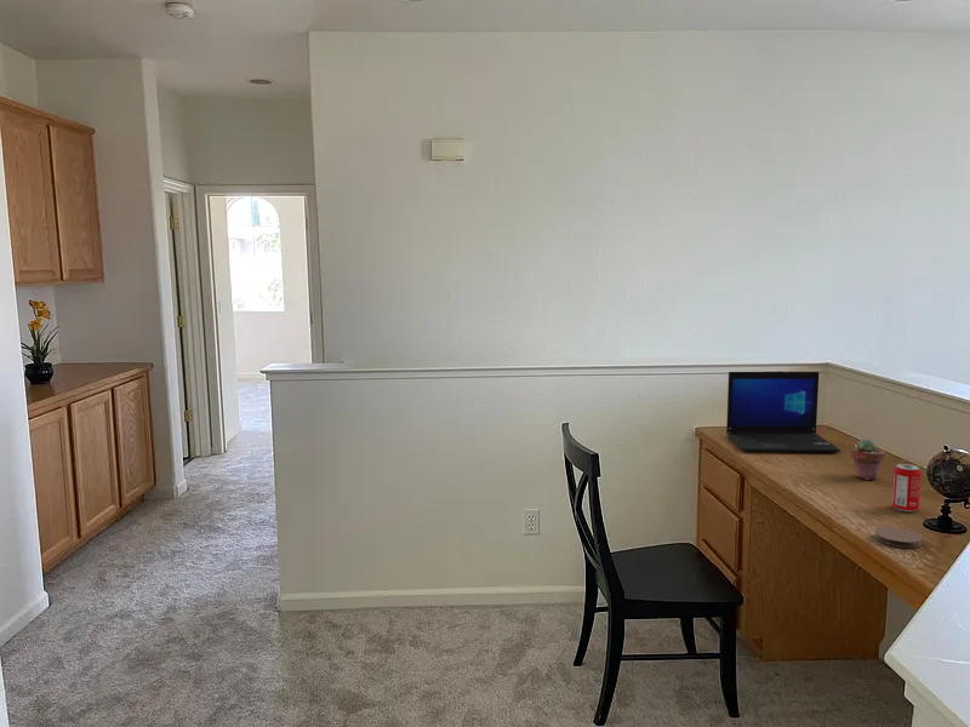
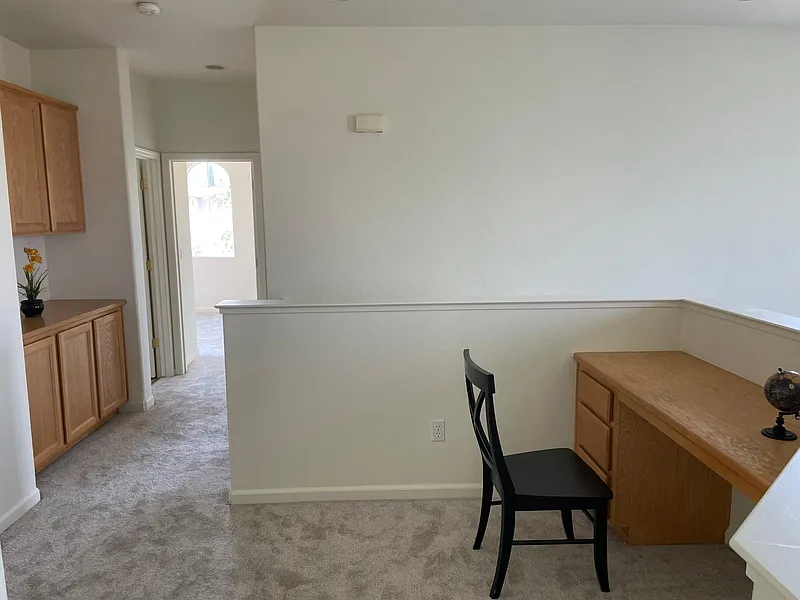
- coaster (897, 537)
- beverage can (906, 487)
- laptop (781, 410)
- potted succulent (867, 458)
